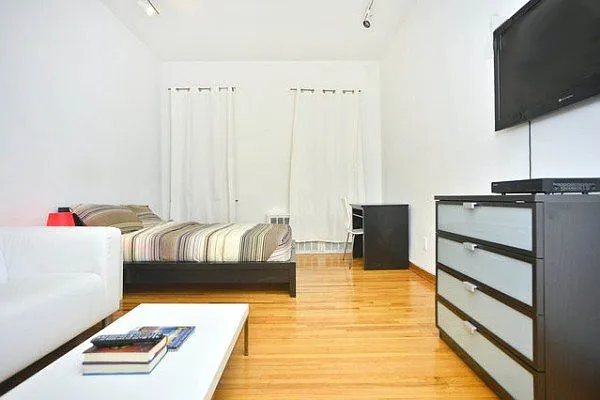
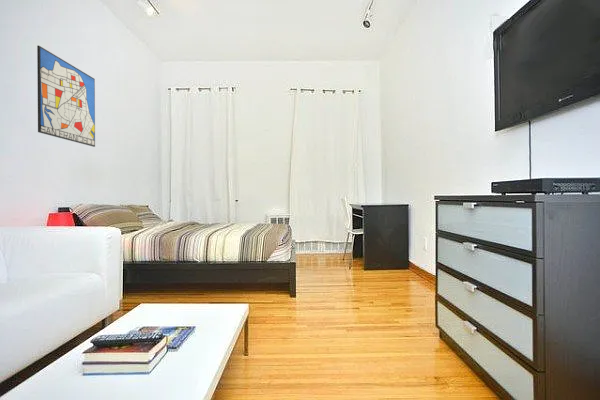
+ wall art (69, 102)
